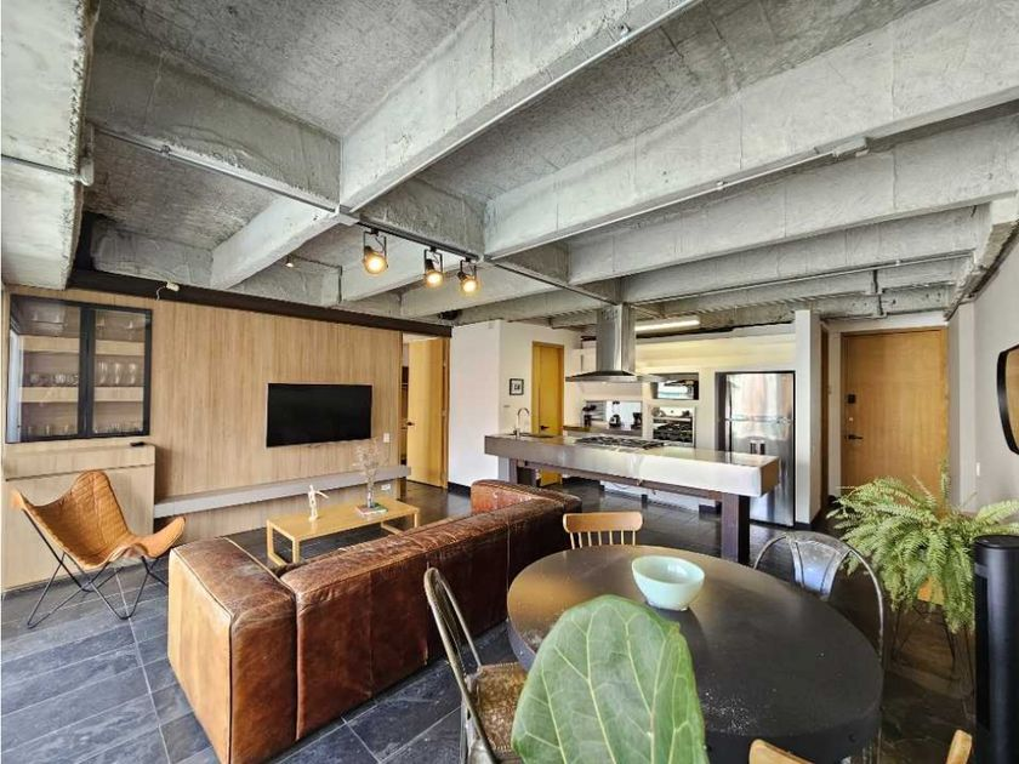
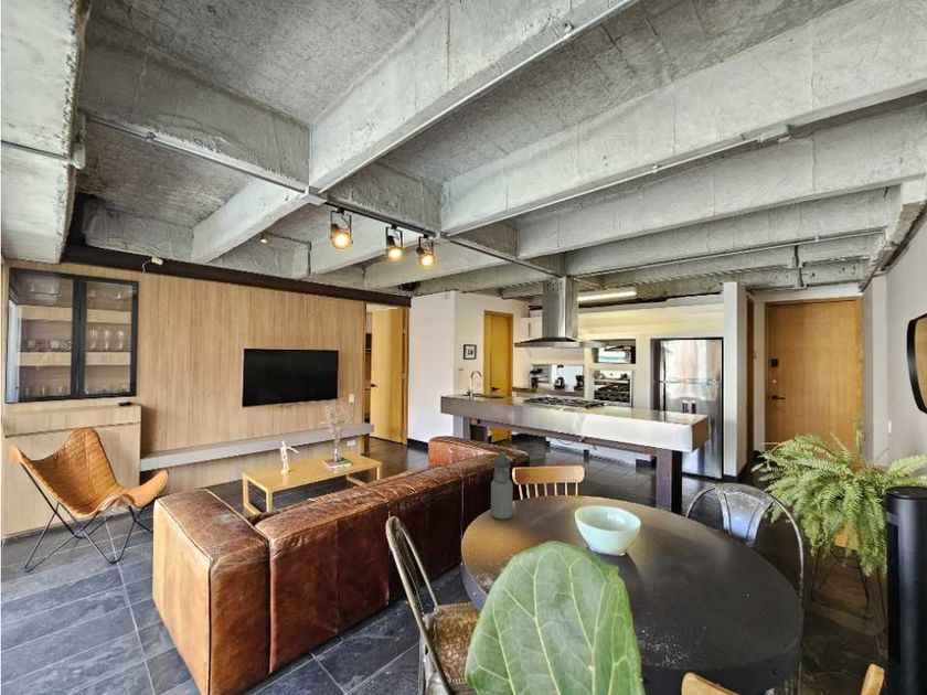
+ water bottle (501, 484)
